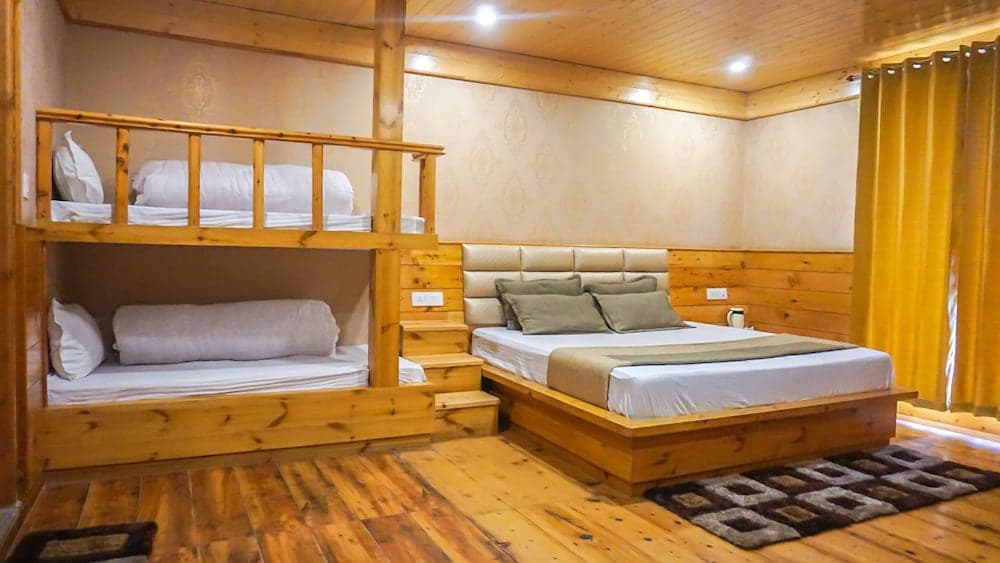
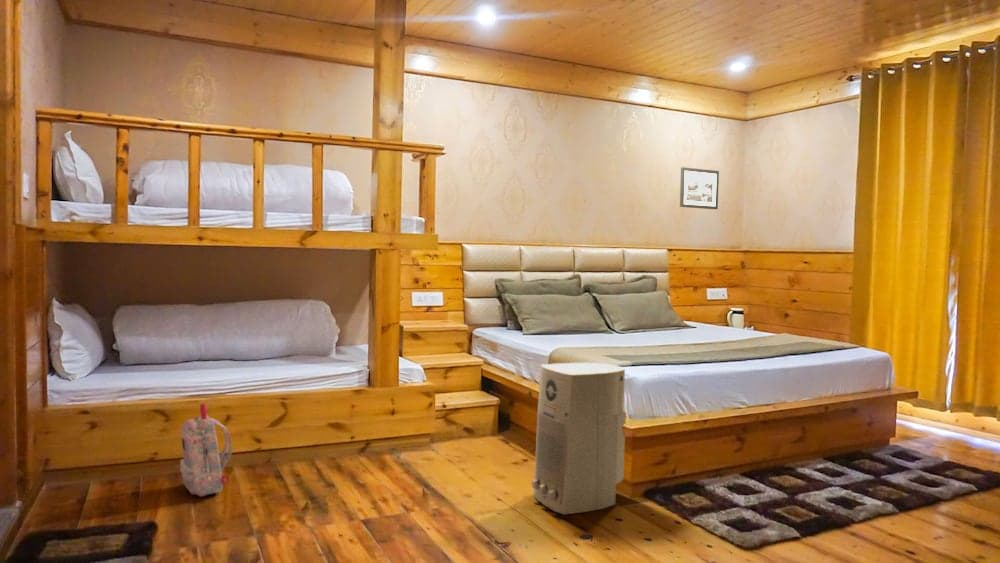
+ air purifier (580, 433)
+ backpack (206, 446)
+ picture frame (699, 188)
